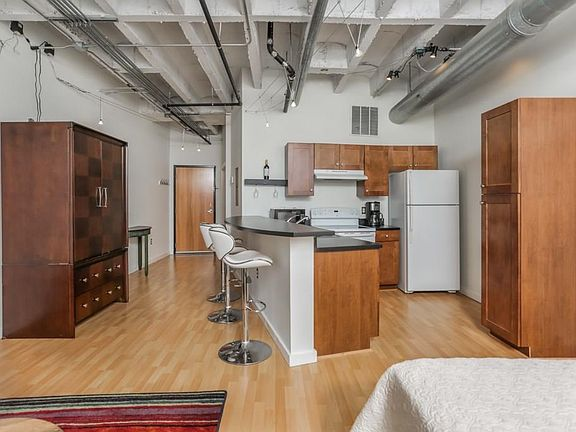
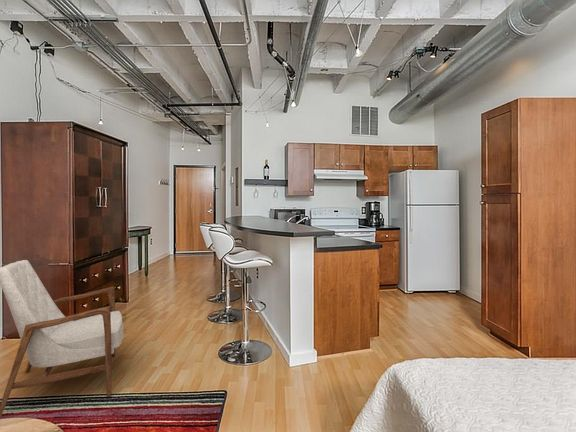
+ armchair (66, 321)
